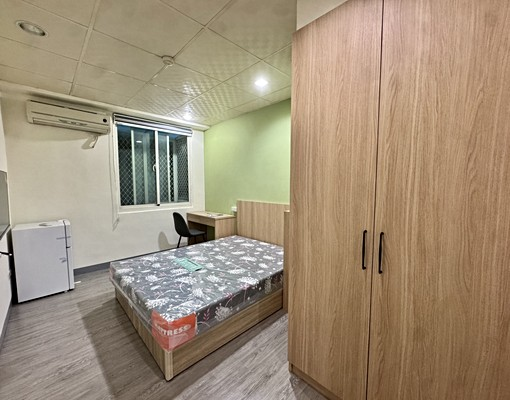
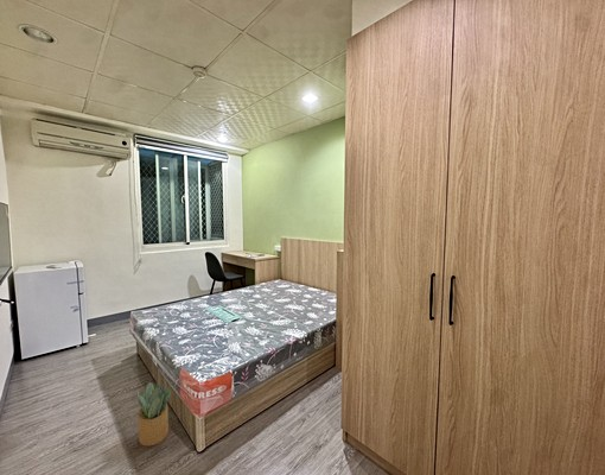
+ potted plant (153, 411)
